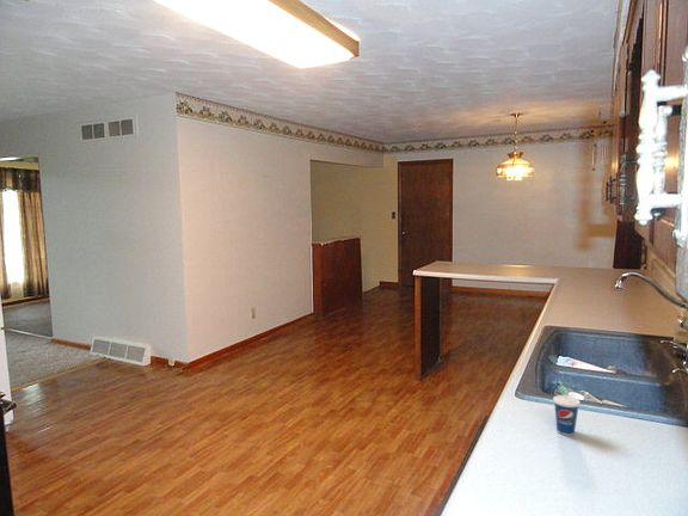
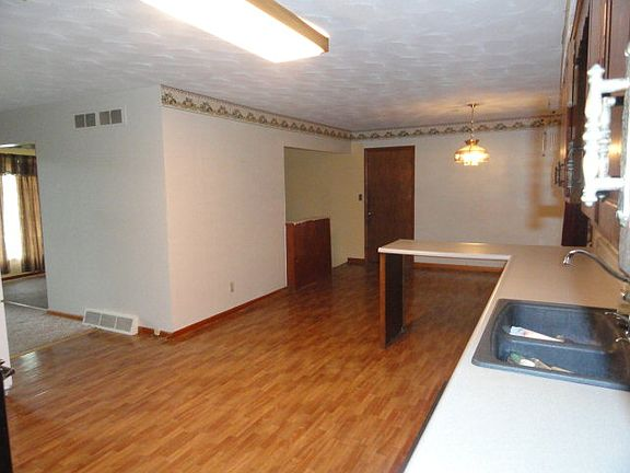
- cup (566, 406)
